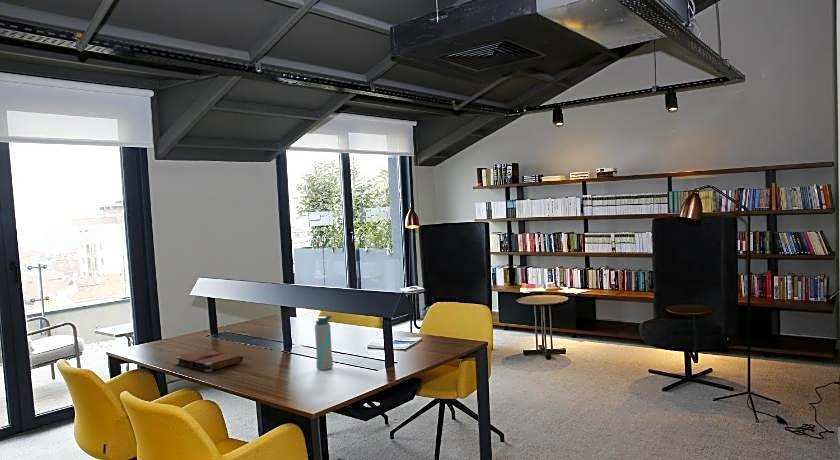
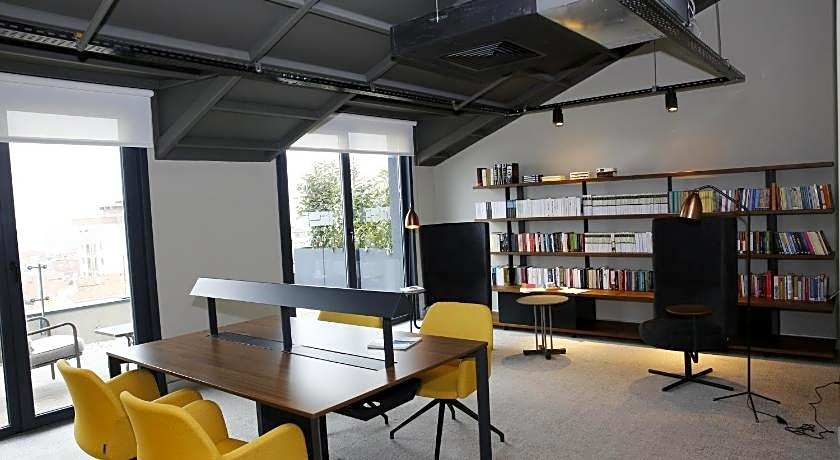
- water bottle (324, 342)
- book (207, 358)
